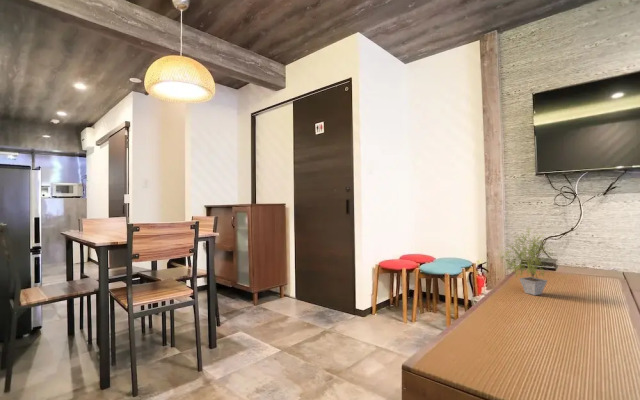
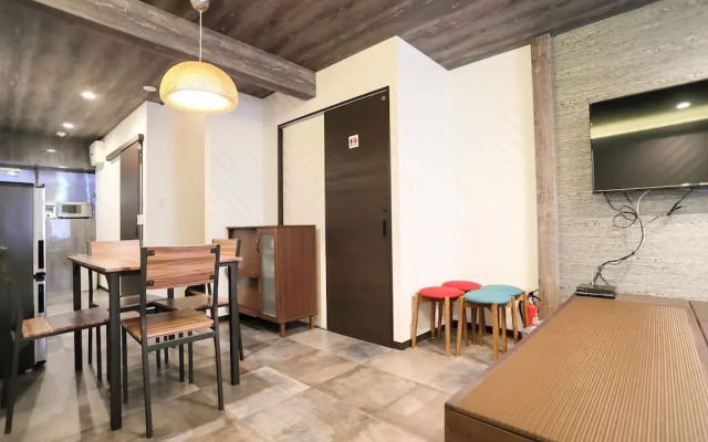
- potted plant (526, 261)
